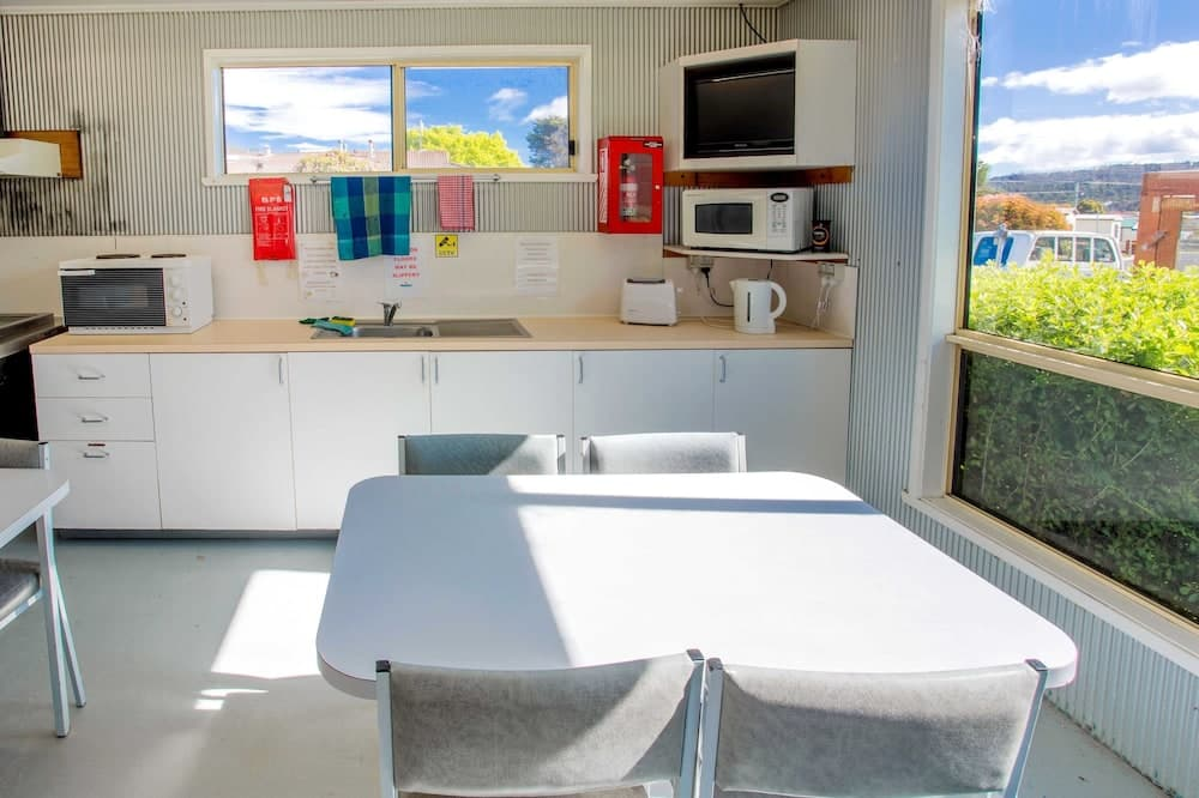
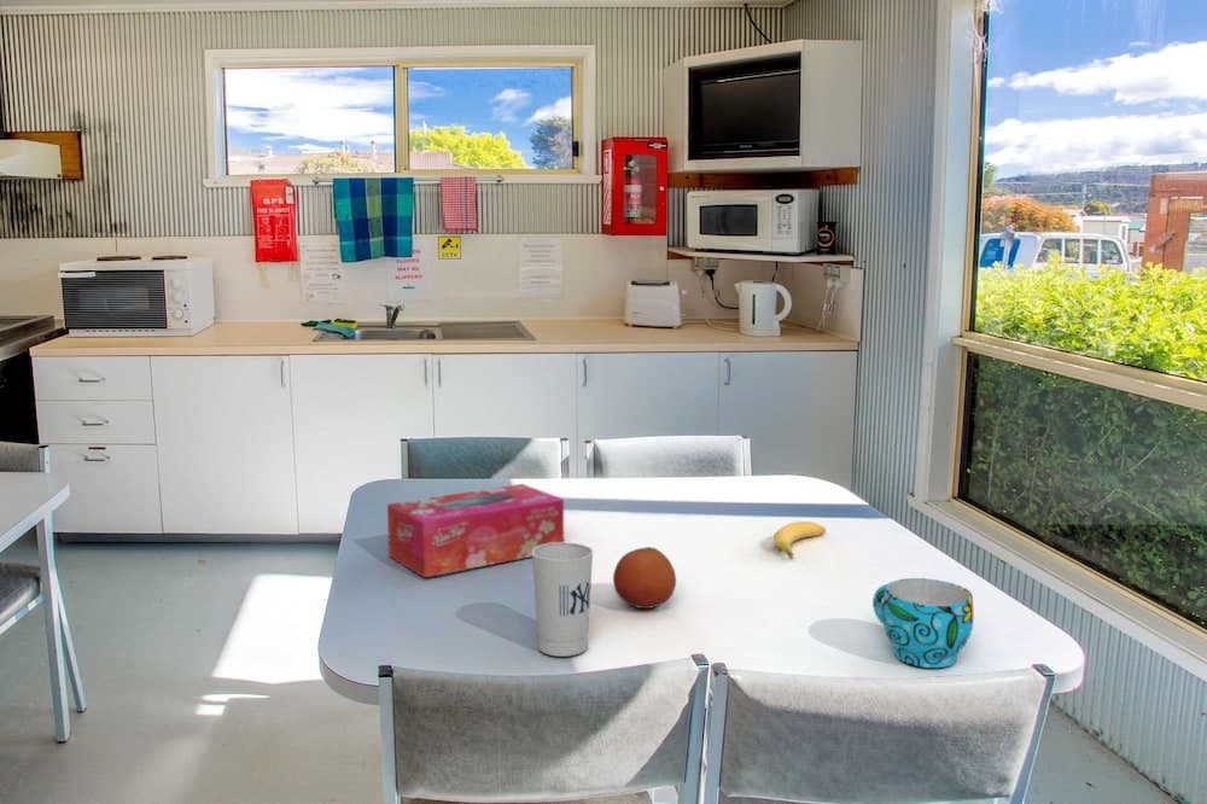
+ cup (920, 623)
+ cup (562, 599)
+ banana (799, 535)
+ fruit (643, 577)
+ tissue box (477, 526)
